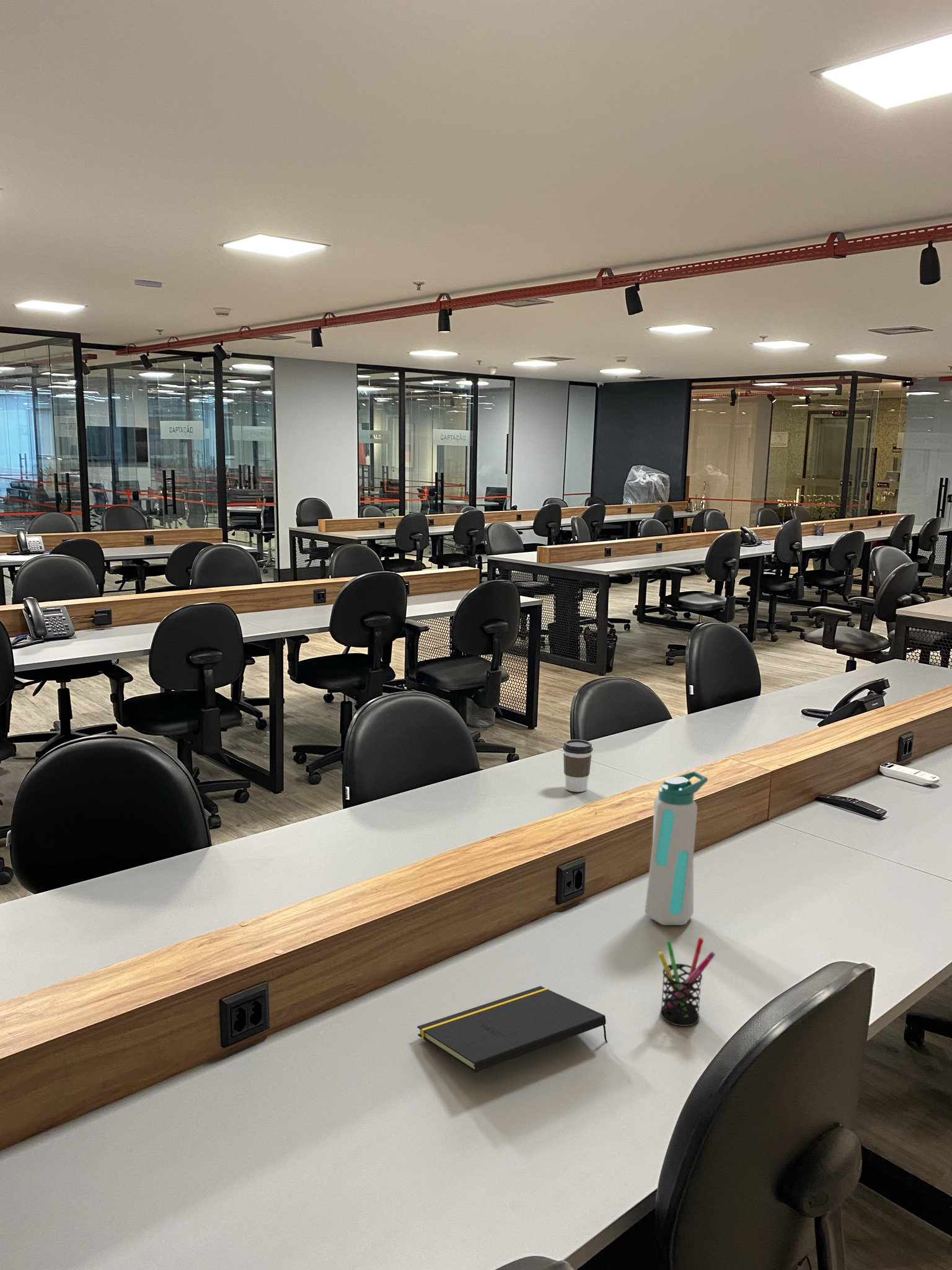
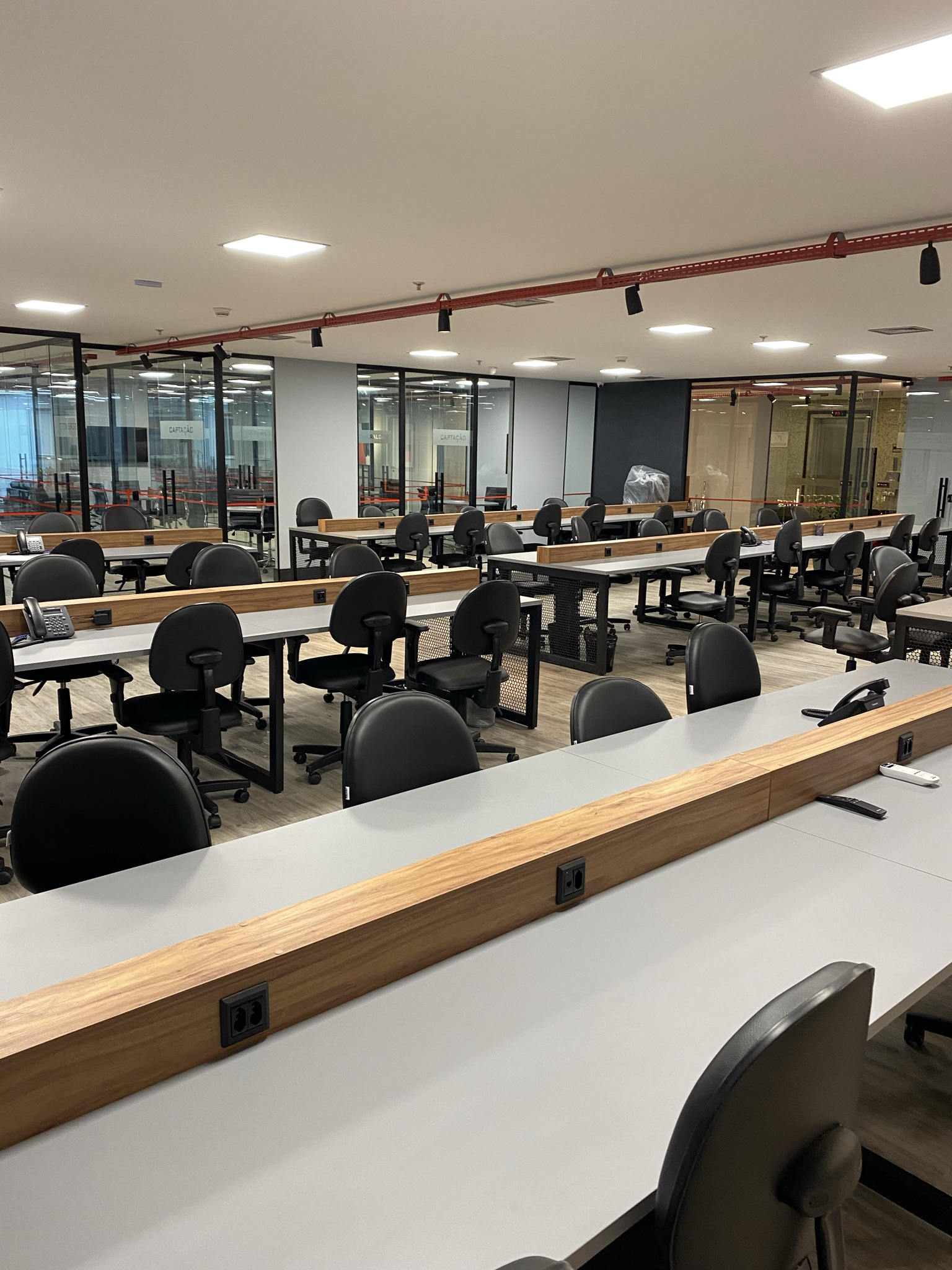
- pen holder (681, 975)
- water bottle (676, 847)
- coffee cup (577, 766)
- notepad (511, 1025)
